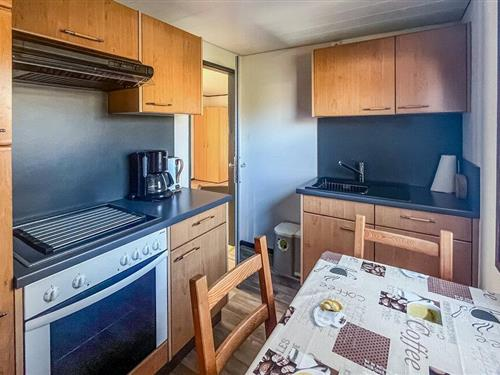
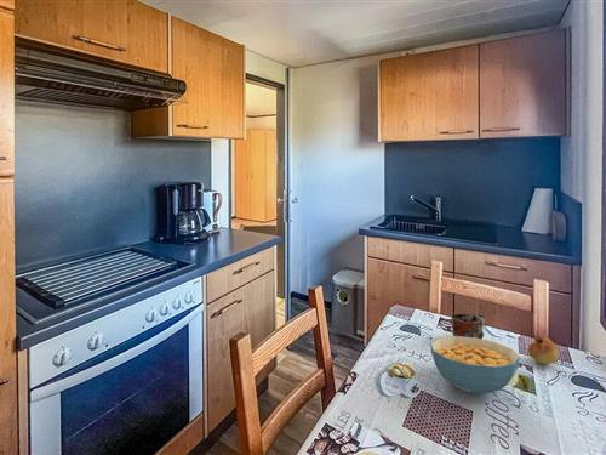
+ fruit (543, 348)
+ mug (469, 329)
+ cereal bowl (471, 369)
